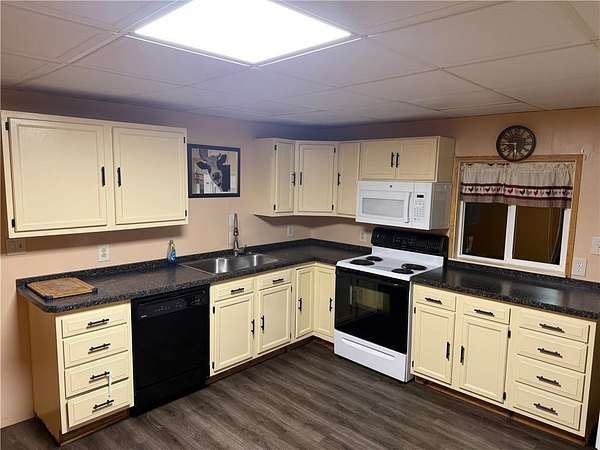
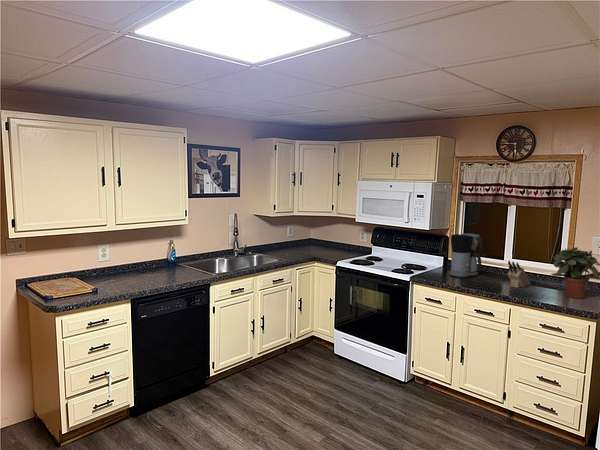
+ potted plant (577, 271)
+ knife block (518, 273)
+ coffee maker (466, 255)
